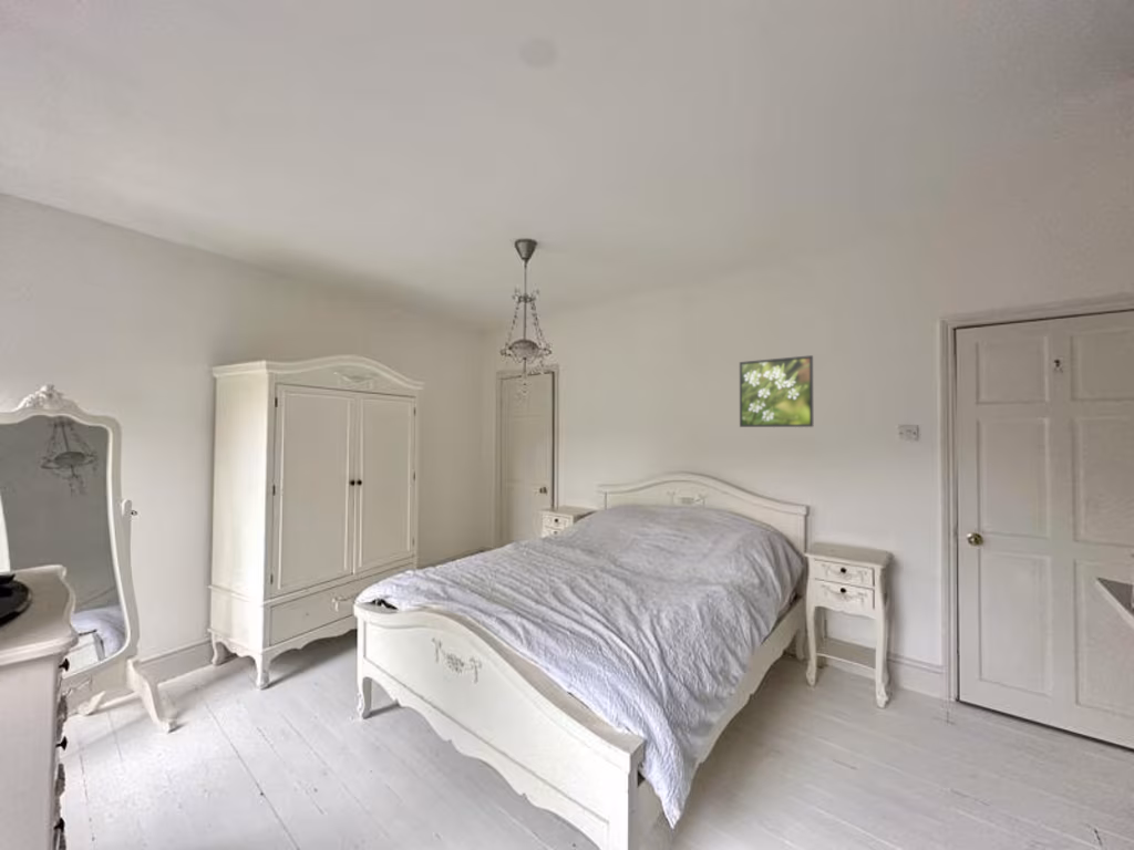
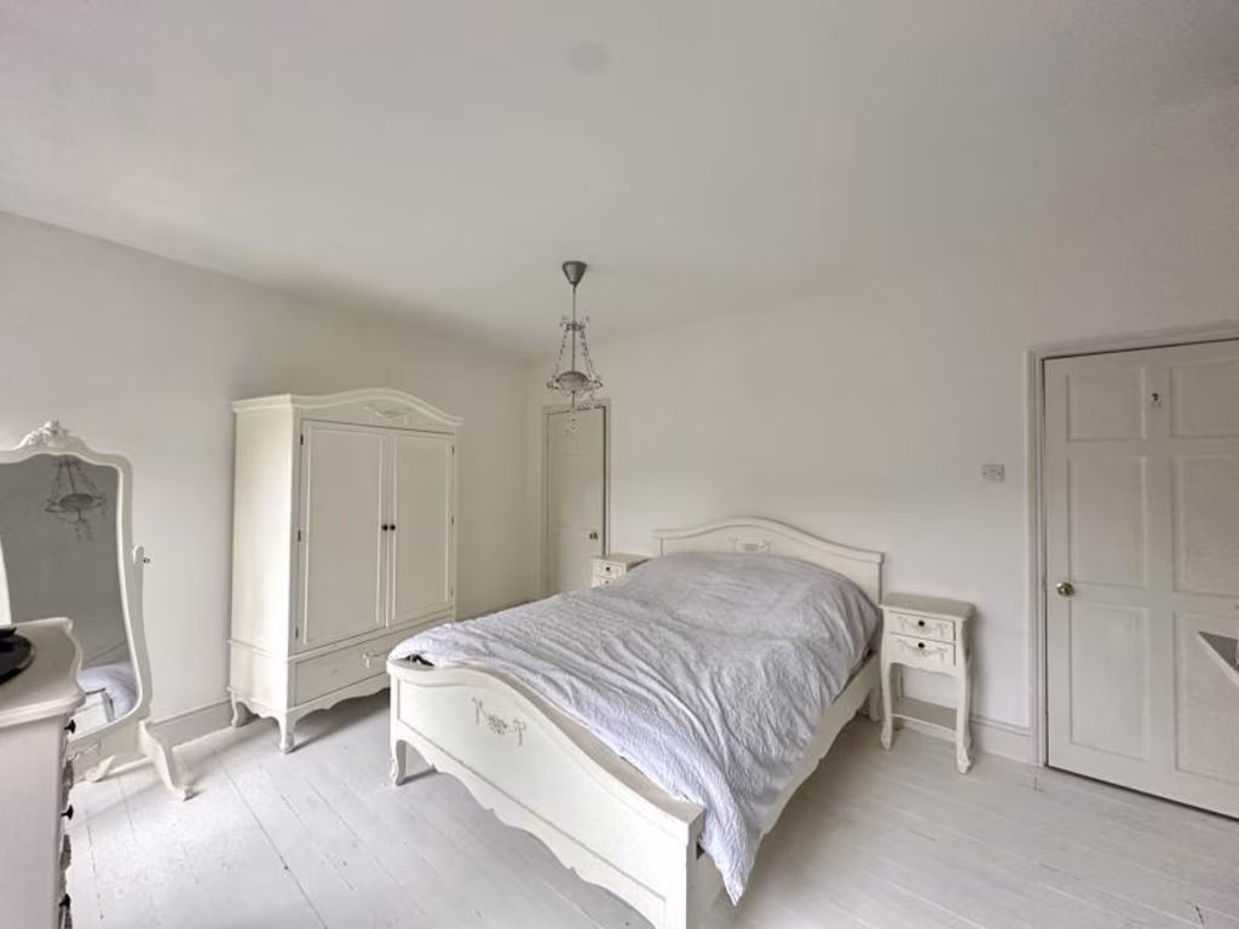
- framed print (774, 393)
